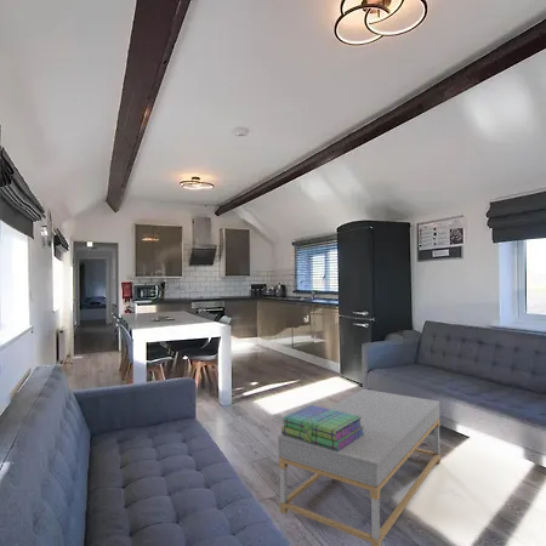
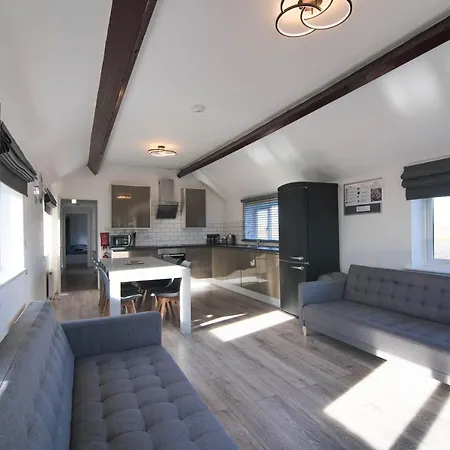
- coffee table (366, 450)
- stack of books (322, 425)
